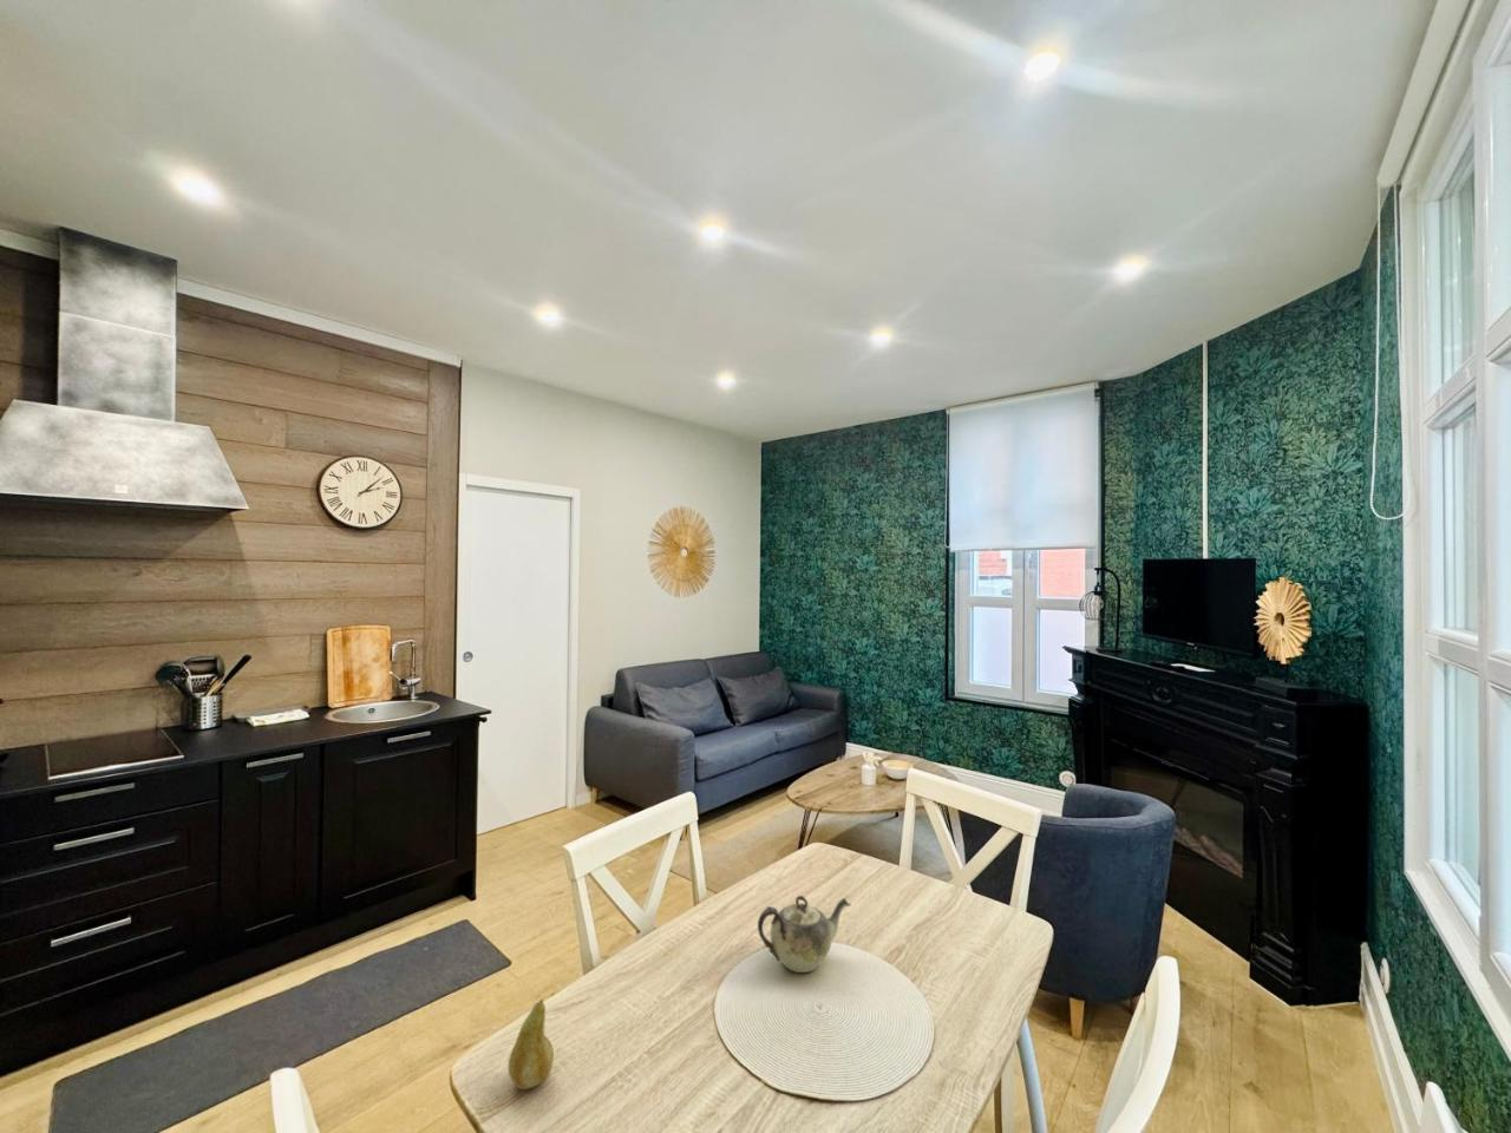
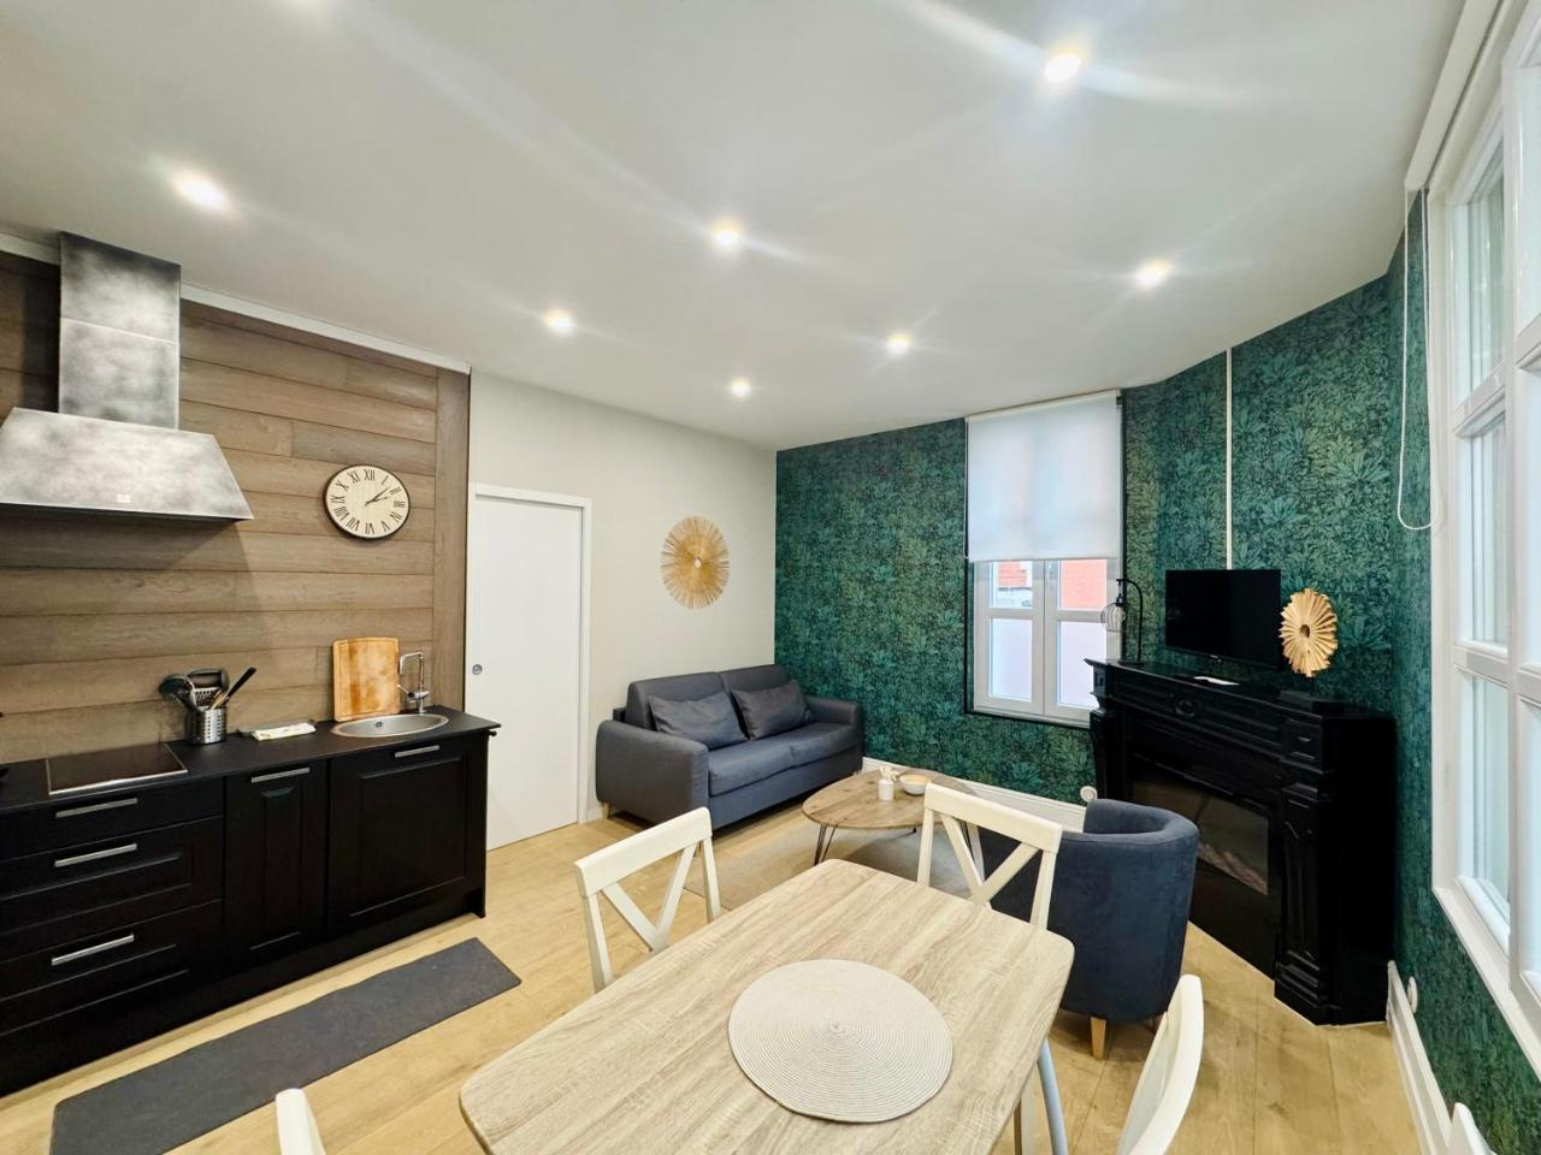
- teapot (805, 927)
- fruit (529, 1044)
